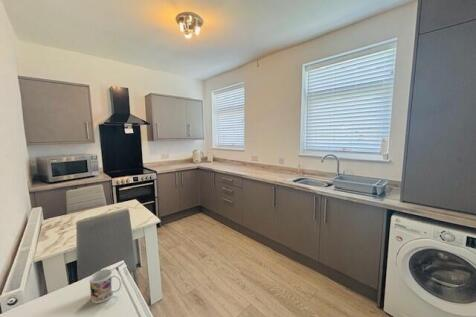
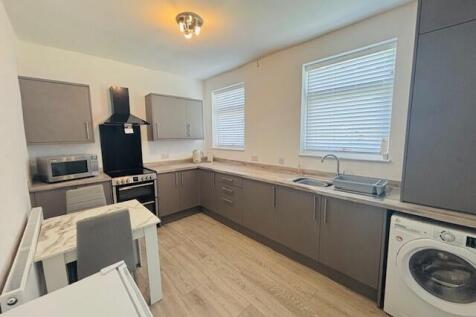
- mug (106, 284)
